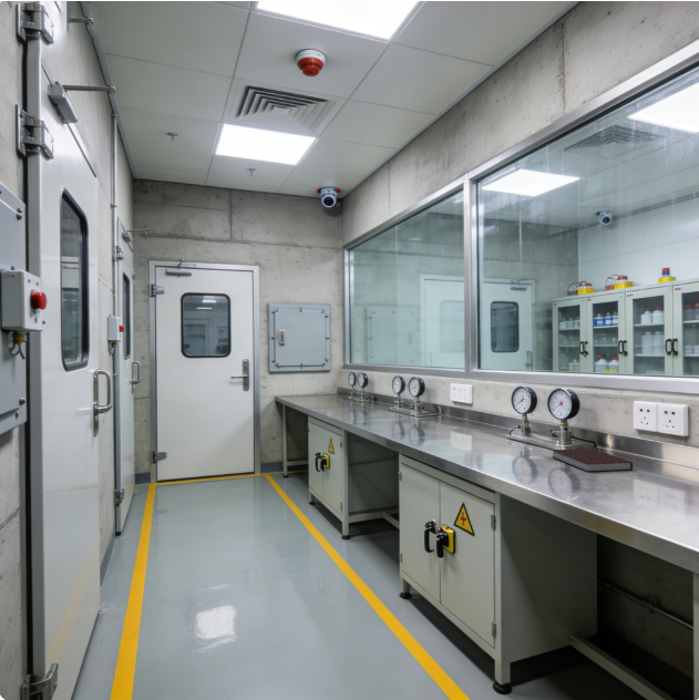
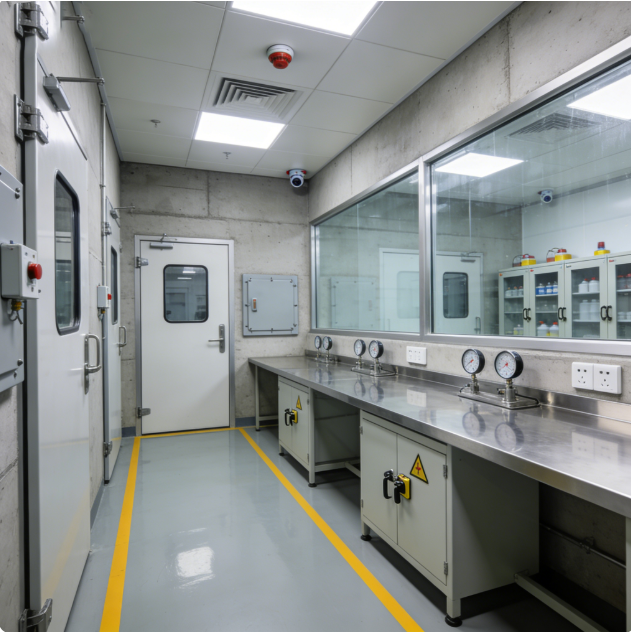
- notebook (589, 459)
